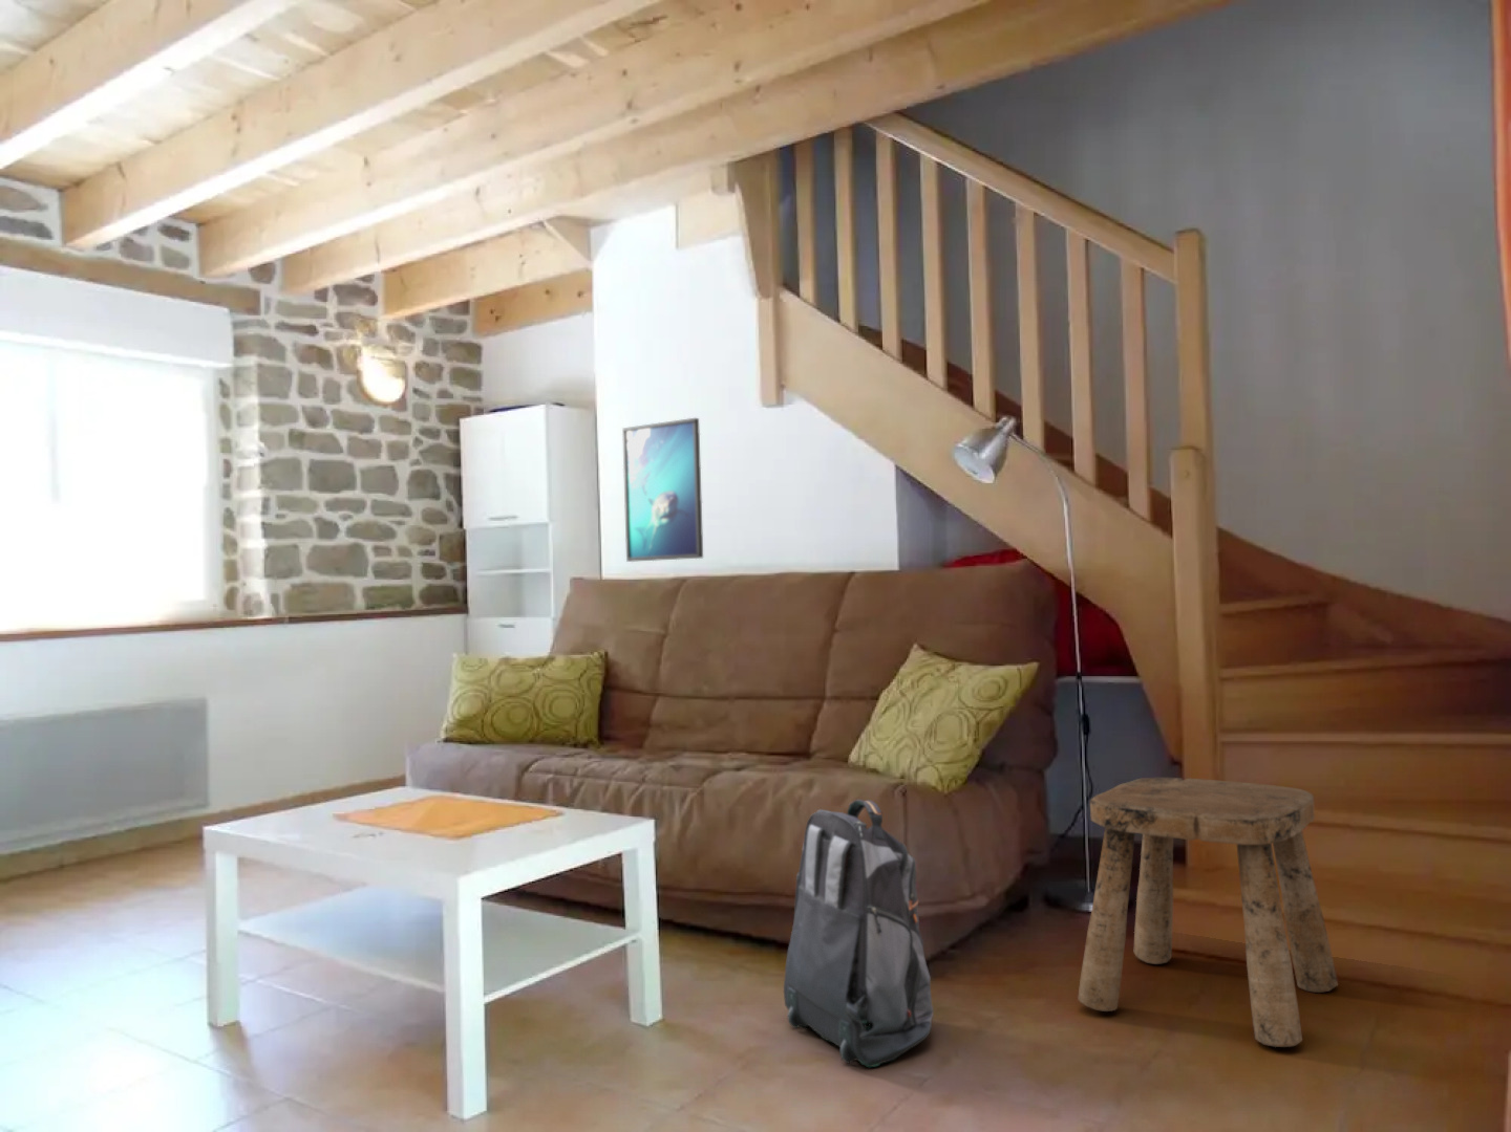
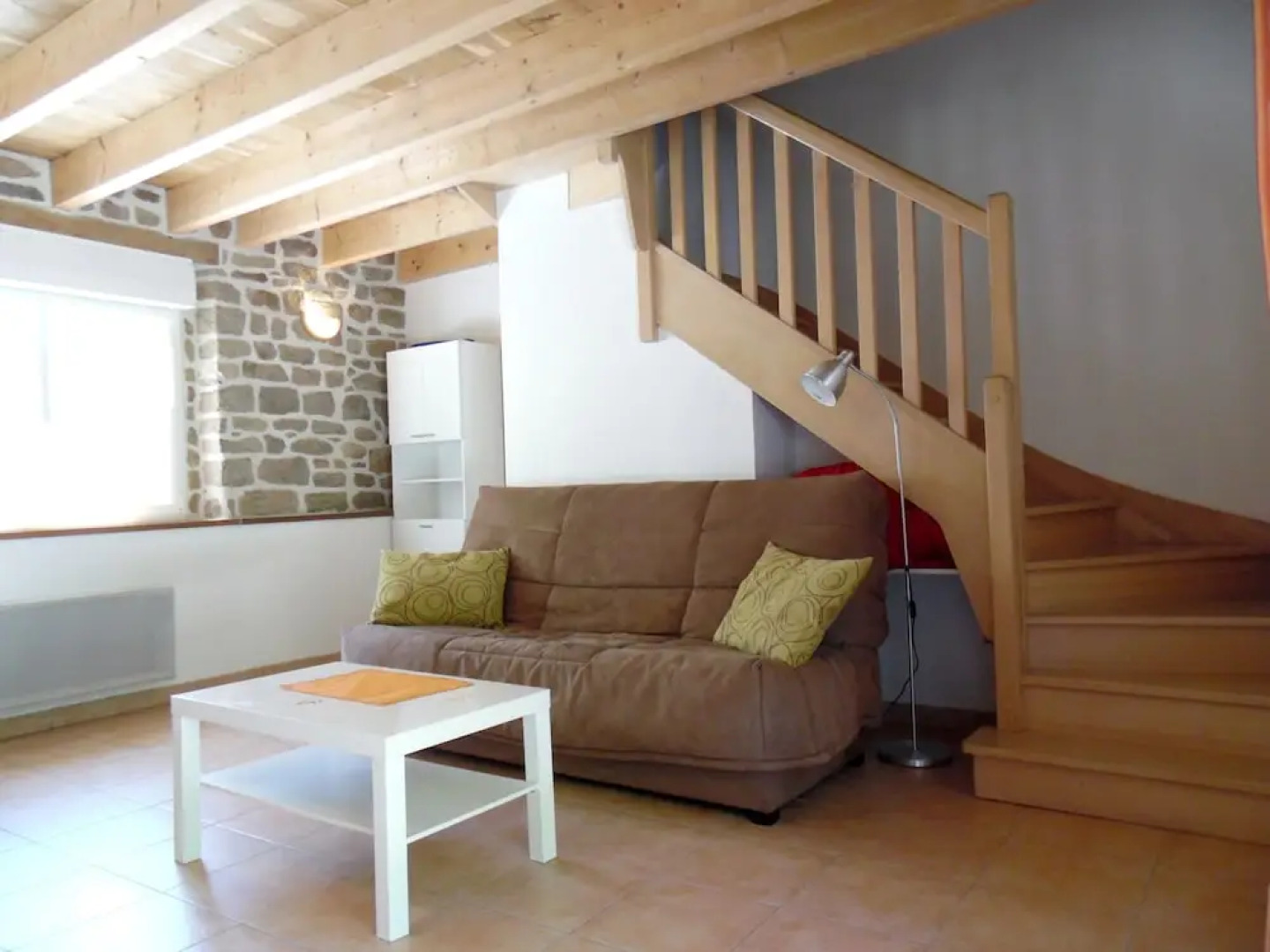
- backpack (849, 918)
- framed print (662, 491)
- stool (1172, 897)
